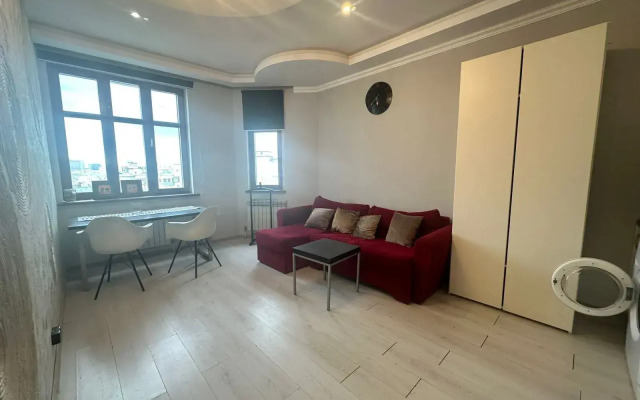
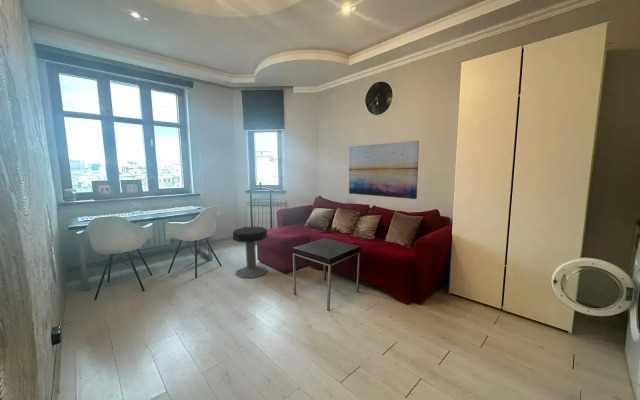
+ side table (251, 251)
+ wall art (379, 170)
